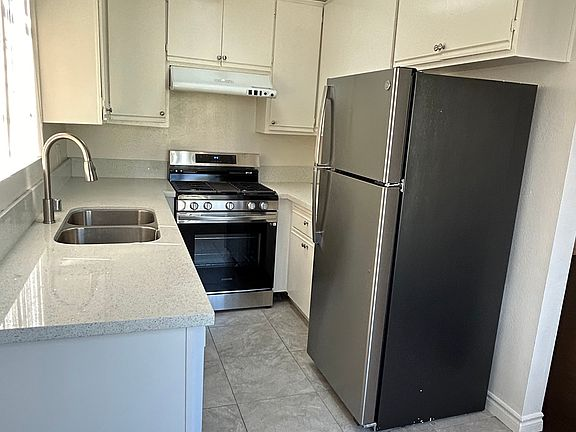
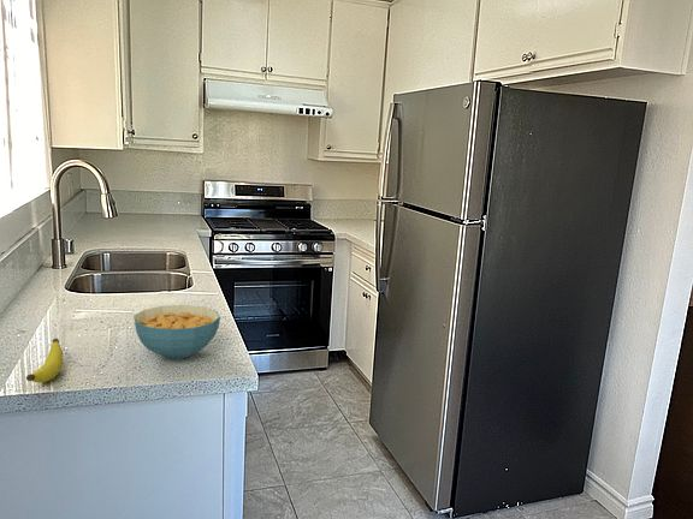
+ banana (51, 363)
+ cereal bowl (177, 335)
